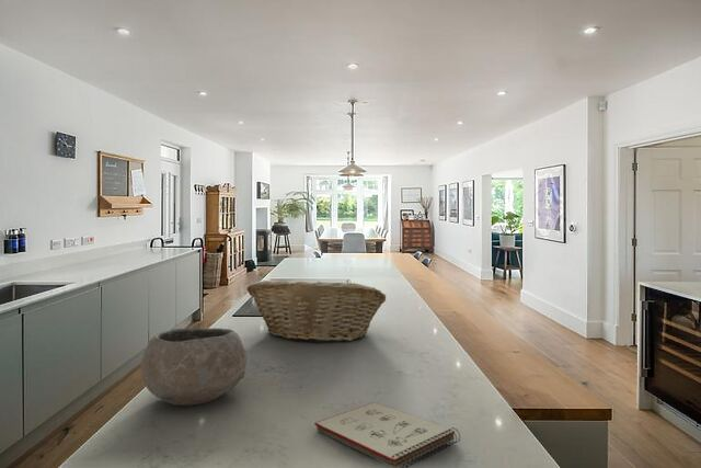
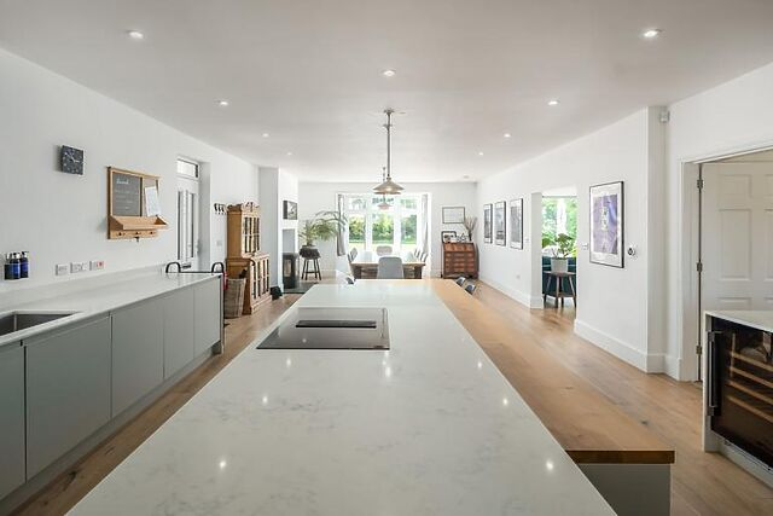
- fruit basket (315, 305)
- bowl (195, 363)
- notepad (384, 429)
